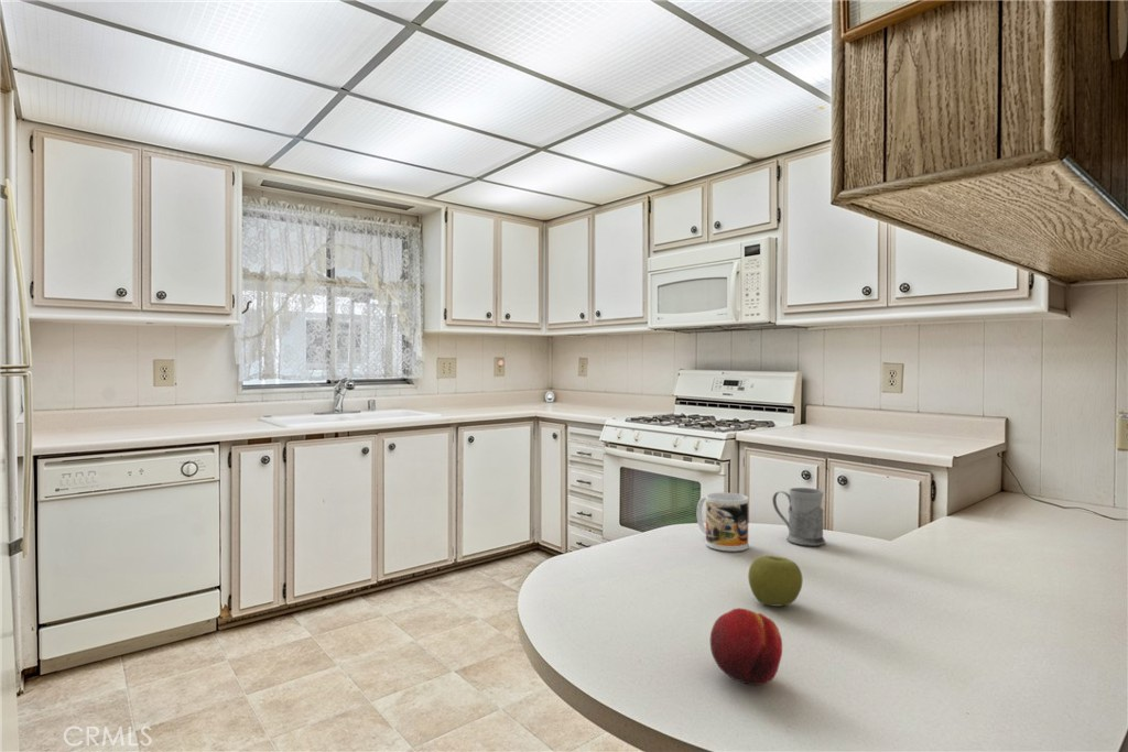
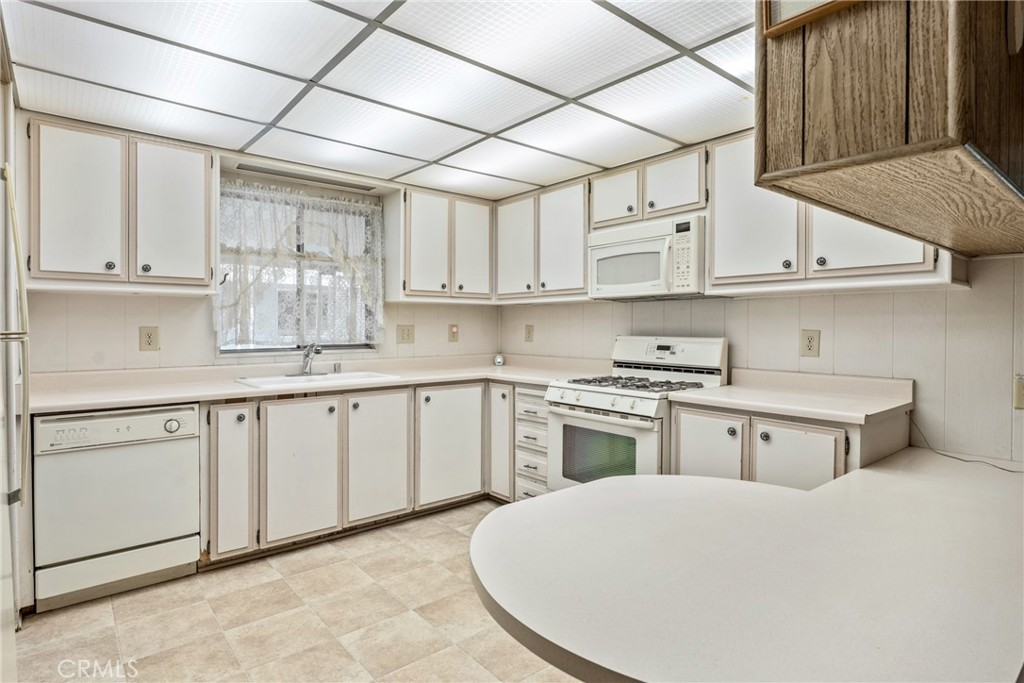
- apple (774, 579)
- fruit (745, 644)
- mug (719, 519)
- mug (796, 513)
